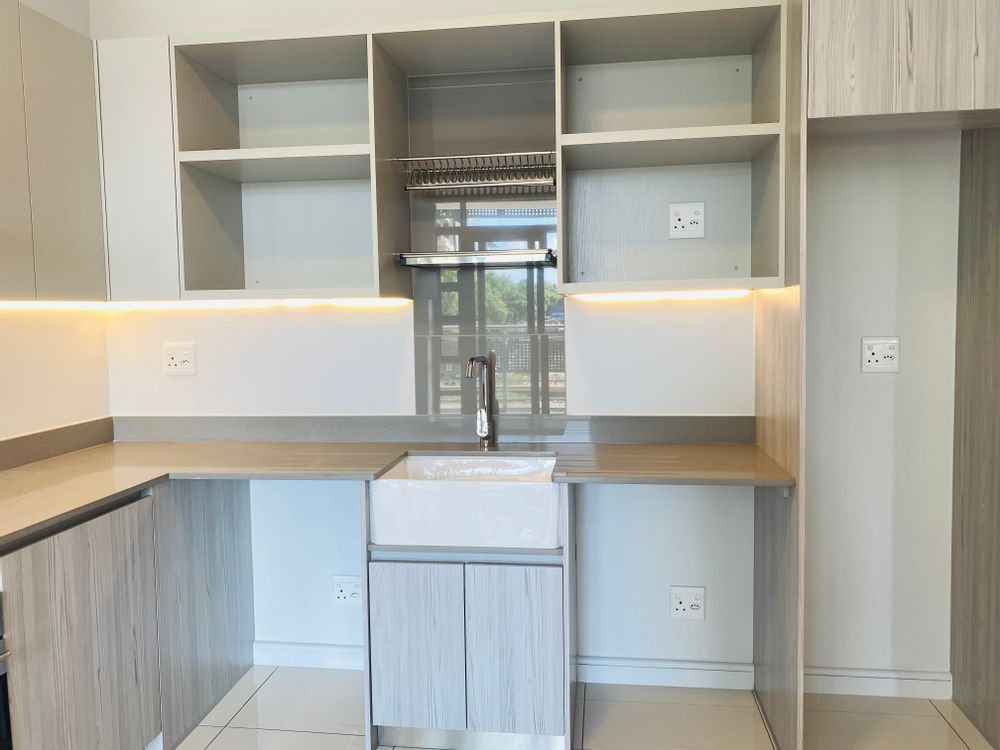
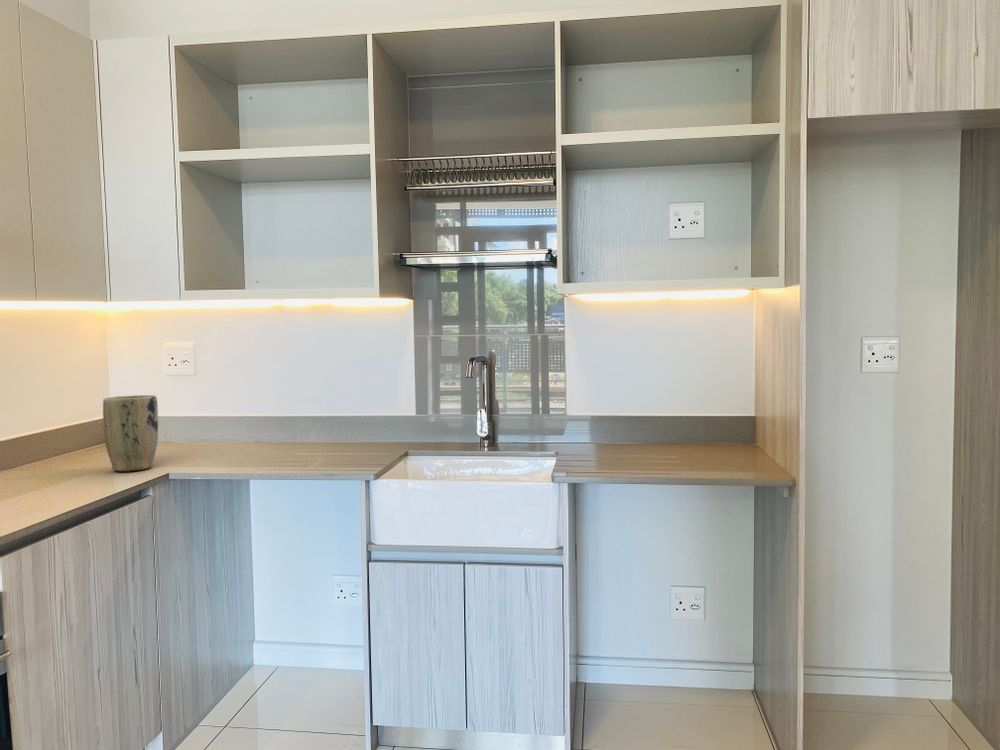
+ plant pot (131, 432)
